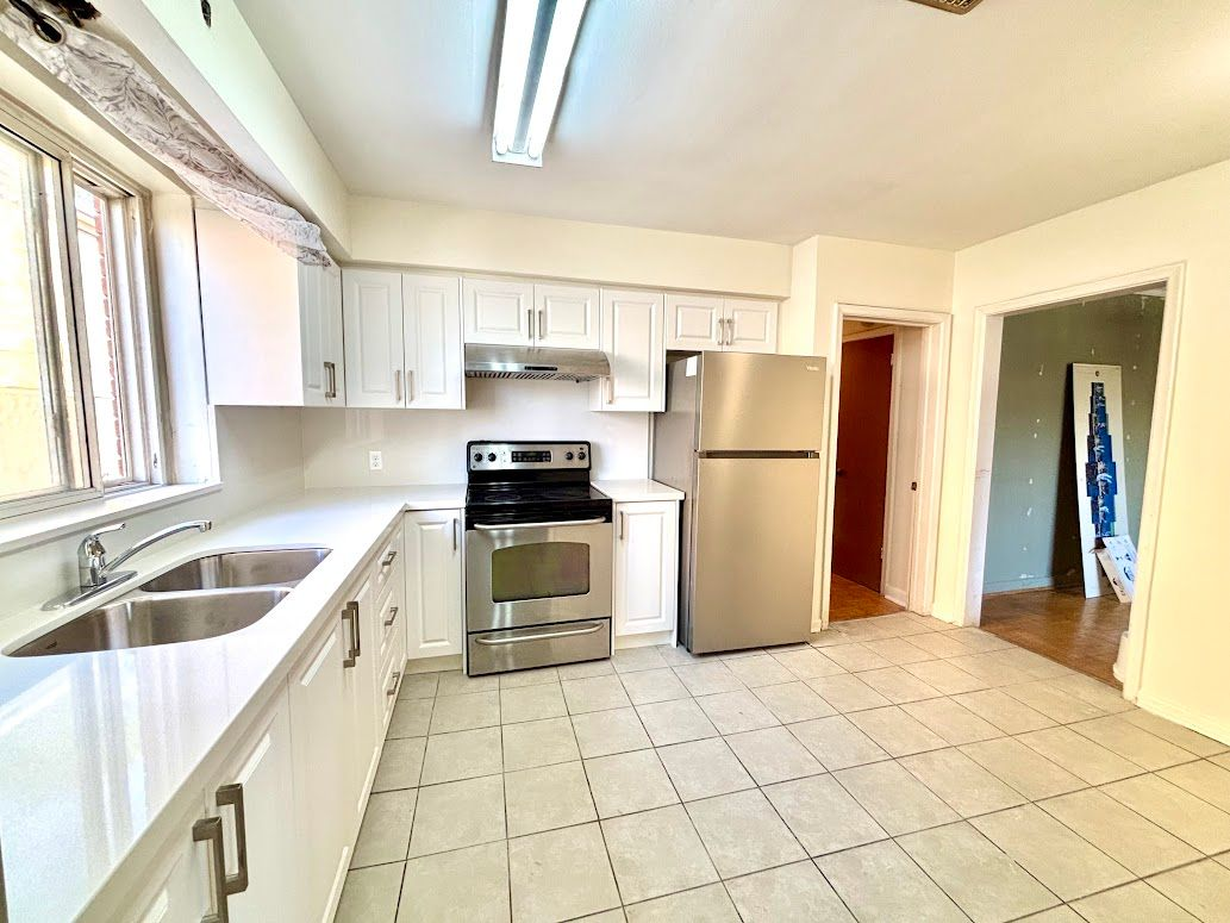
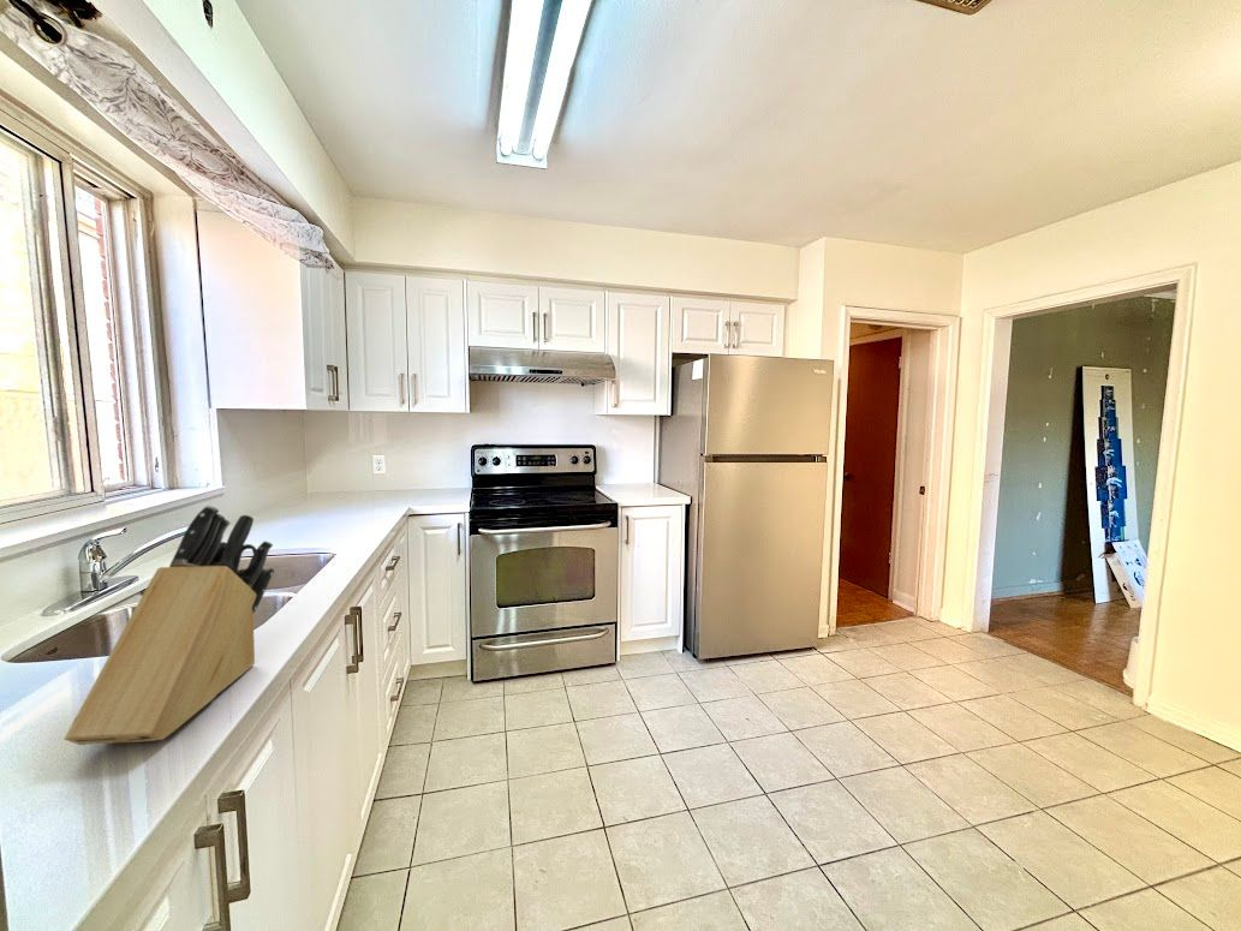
+ knife block (190, 604)
